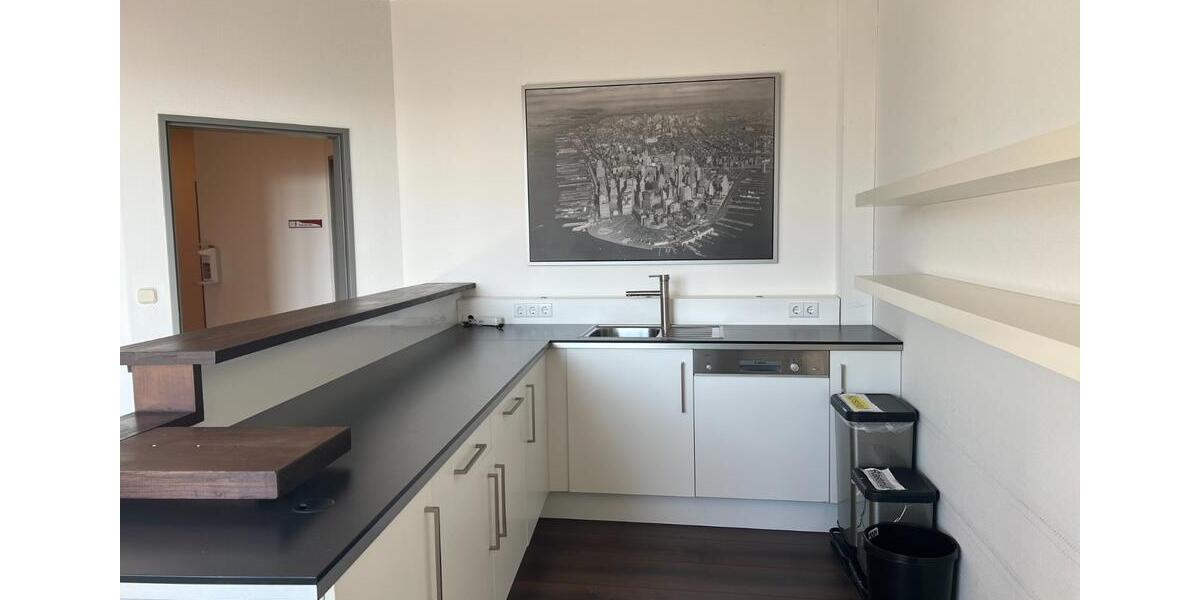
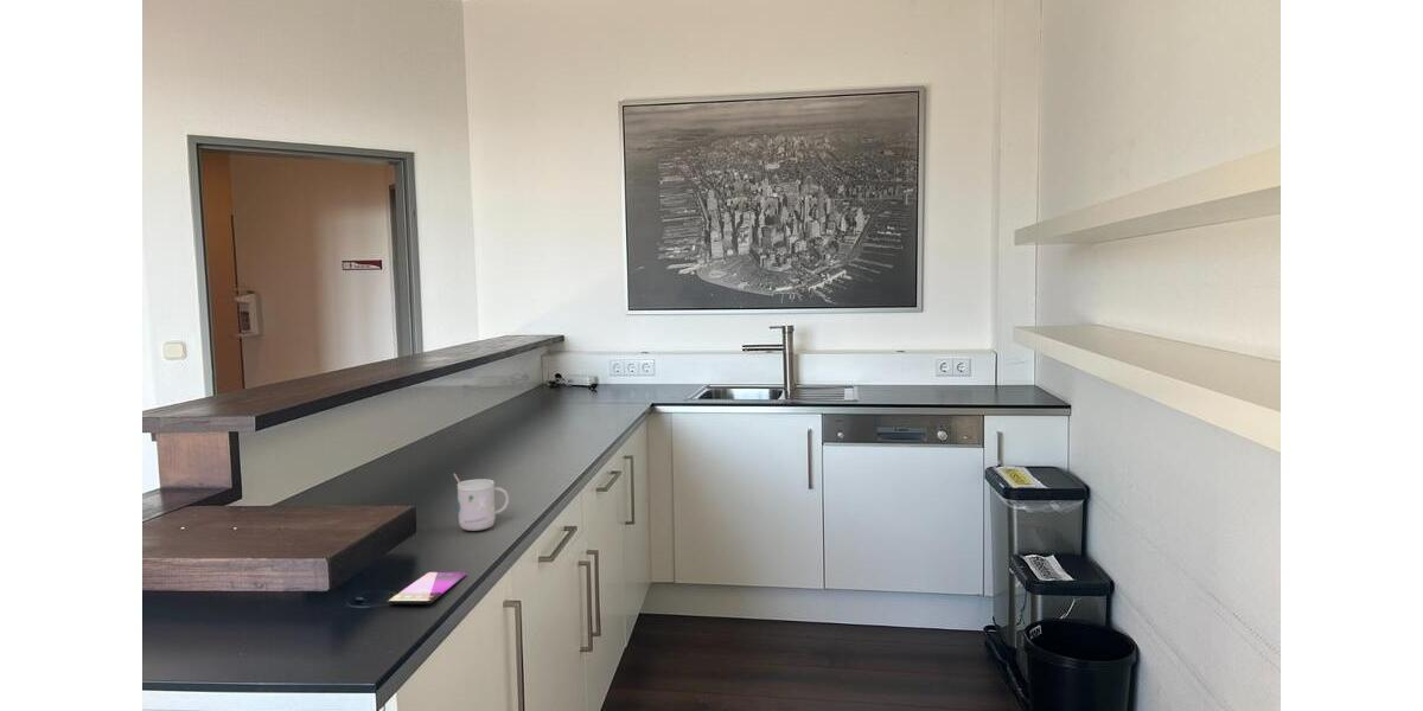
+ mug (481, 498)
+ smartphone (428, 587)
